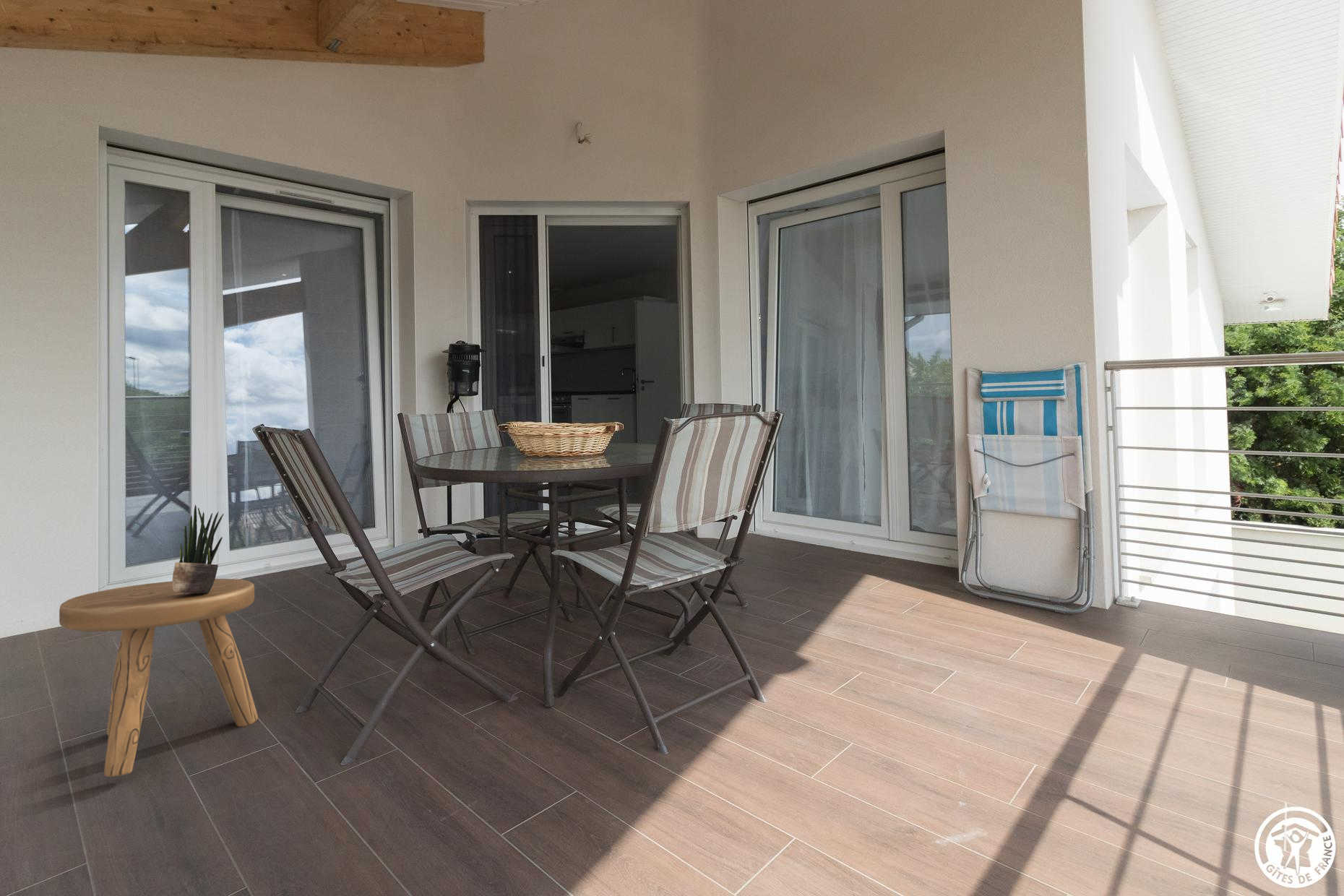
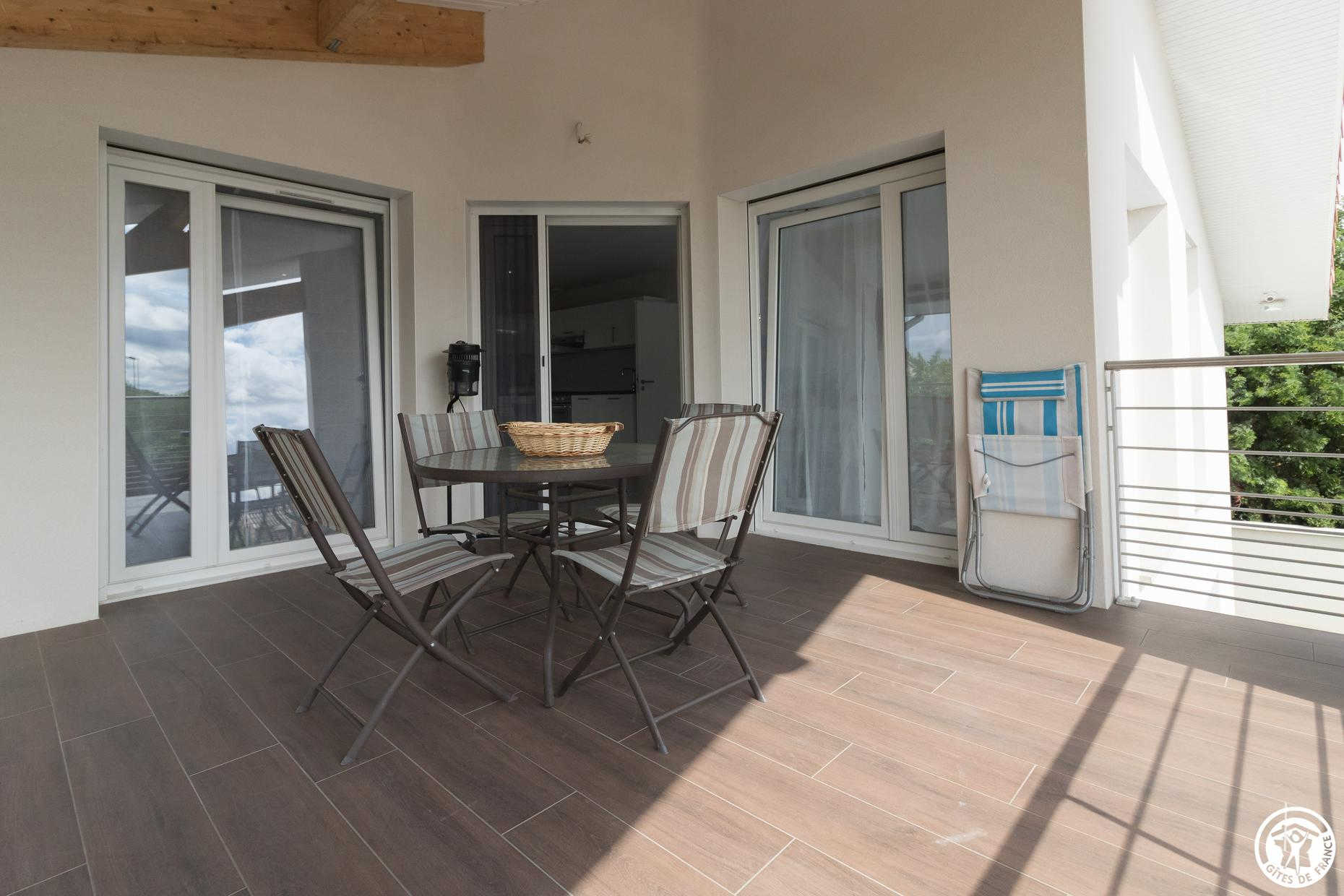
- stool (150, 664)
- potted plant (199, 548)
